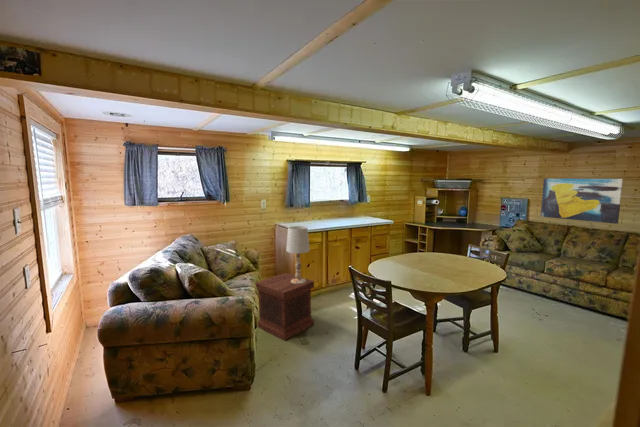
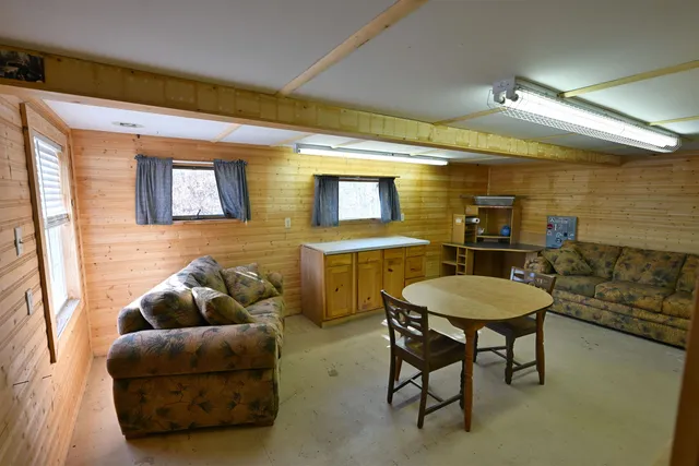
- wall art (578, 199)
- side table (285, 303)
- table lamp (298, 254)
